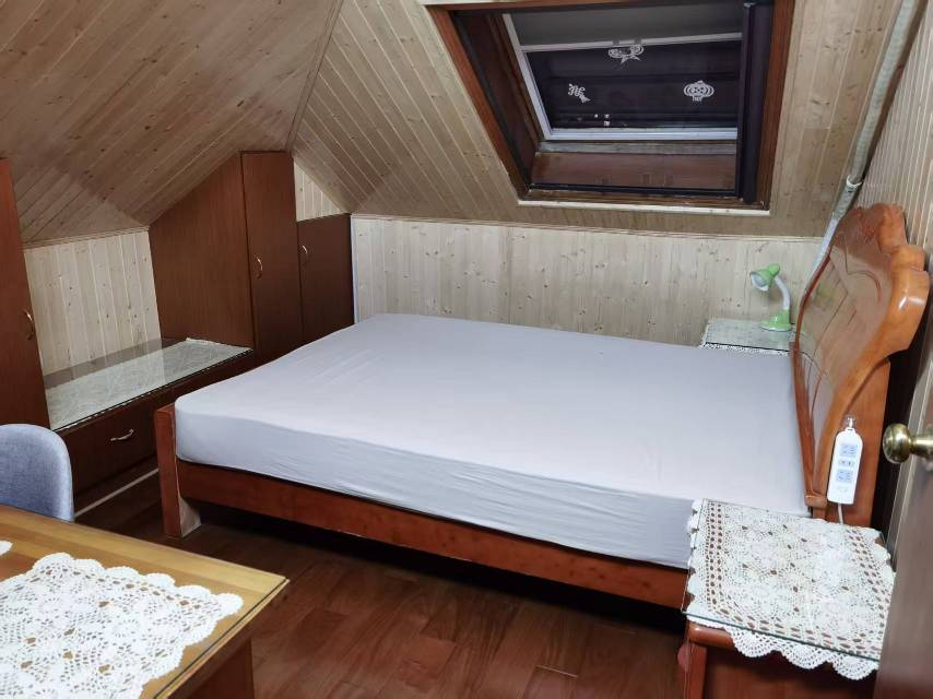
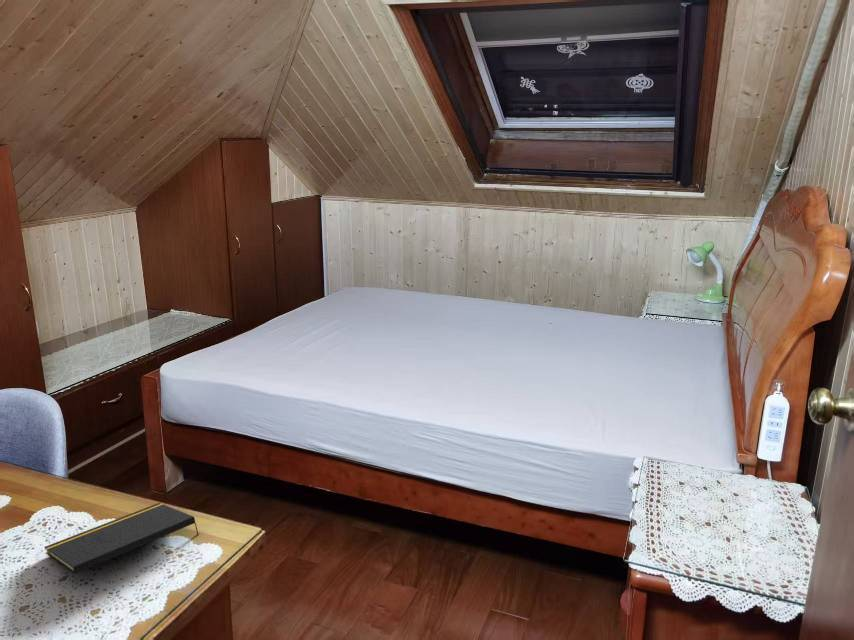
+ notepad (121, 534)
